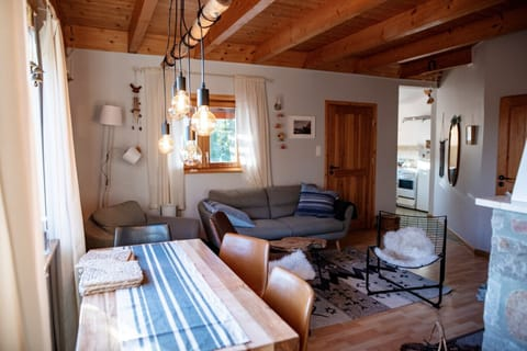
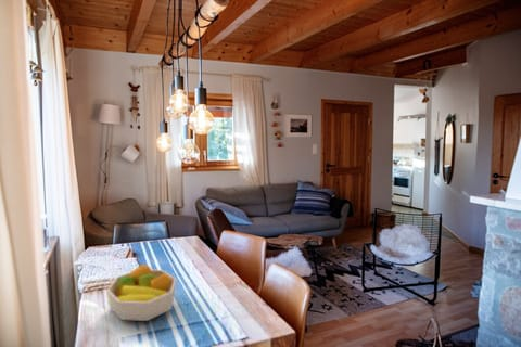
+ fruit bowl (142, 290)
